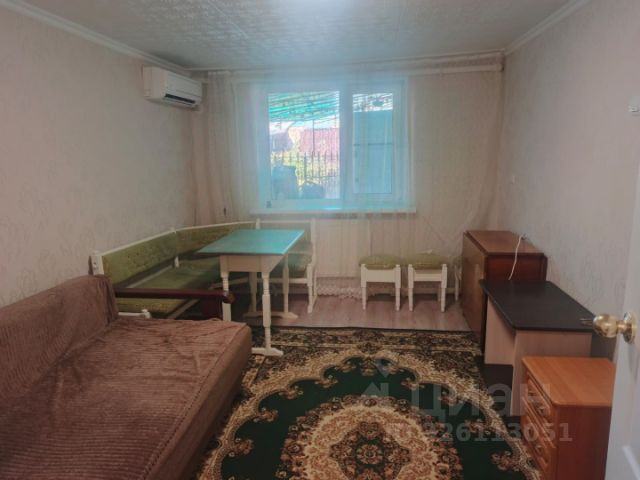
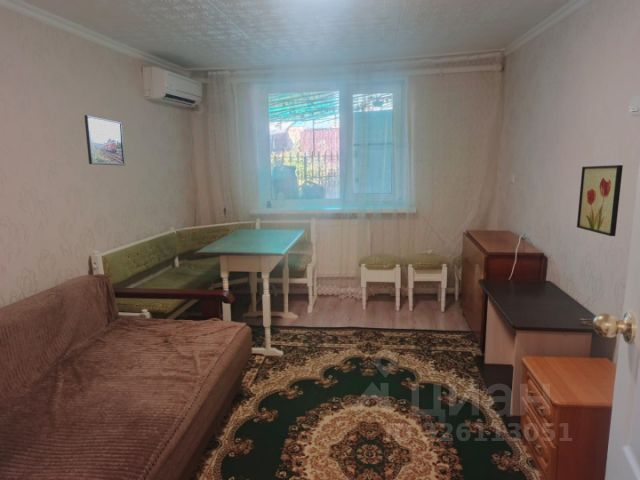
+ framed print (106, 142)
+ wall art (599, 199)
